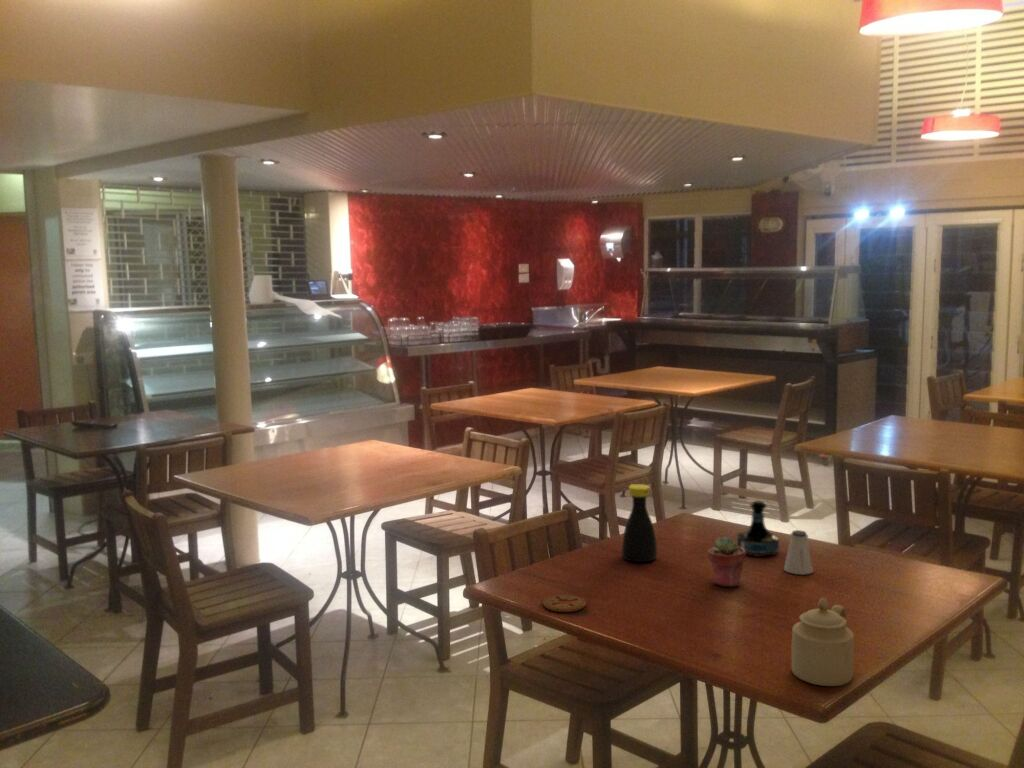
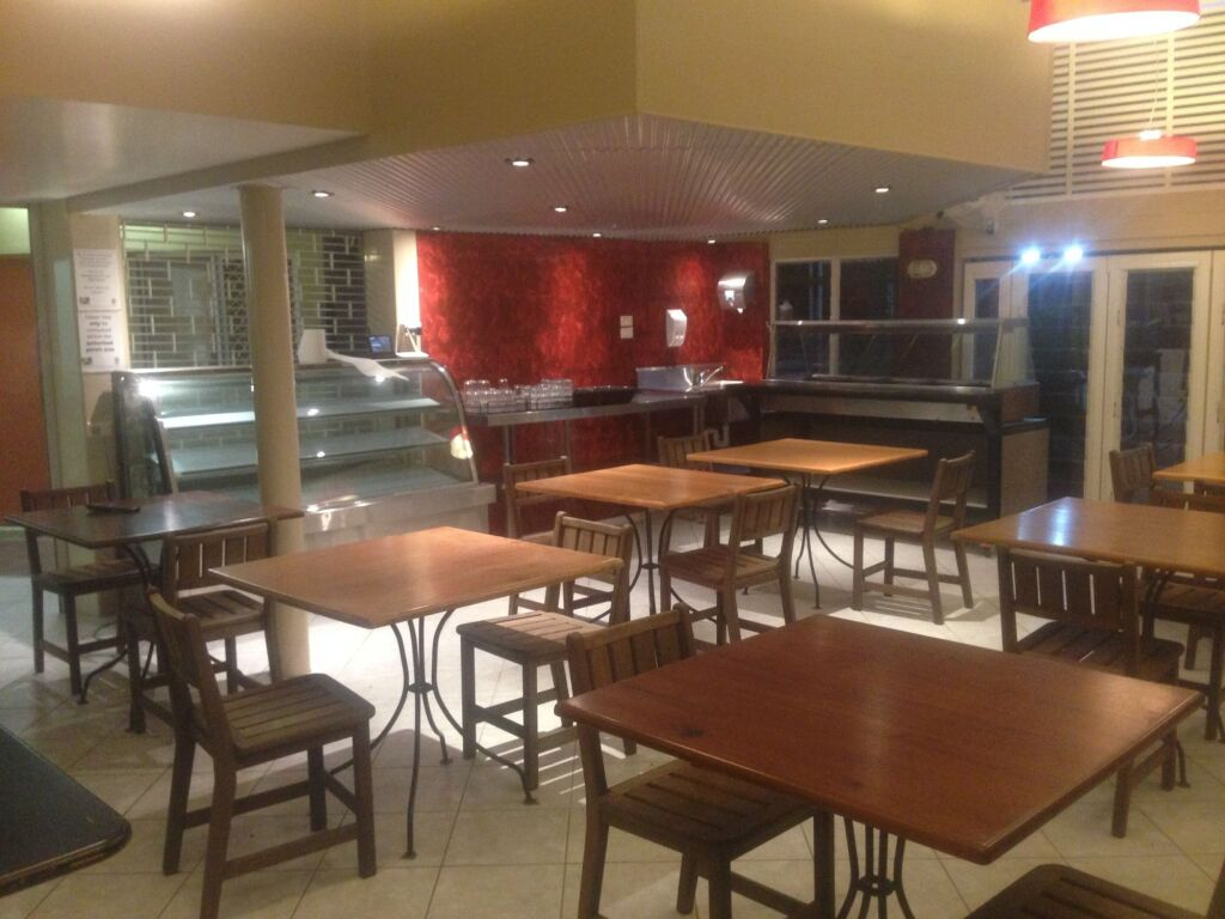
- sugar bowl (821, 631)
- coaster (564, 602)
- saltshaker (798, 551)
- bottle (639, 522)
- potted succulent (726, 559)
- tequila bottle (757, 526)
